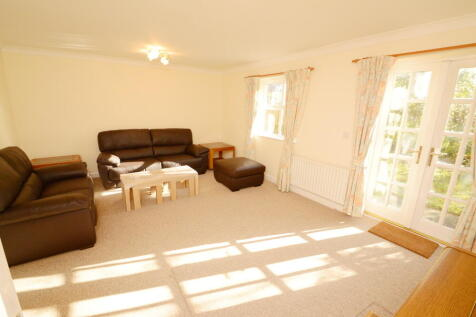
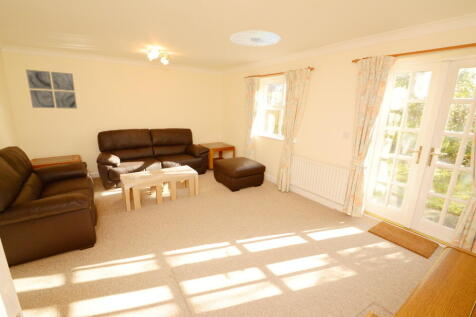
+ wall art (52, 91)
+ ceiling light (255, 36)
